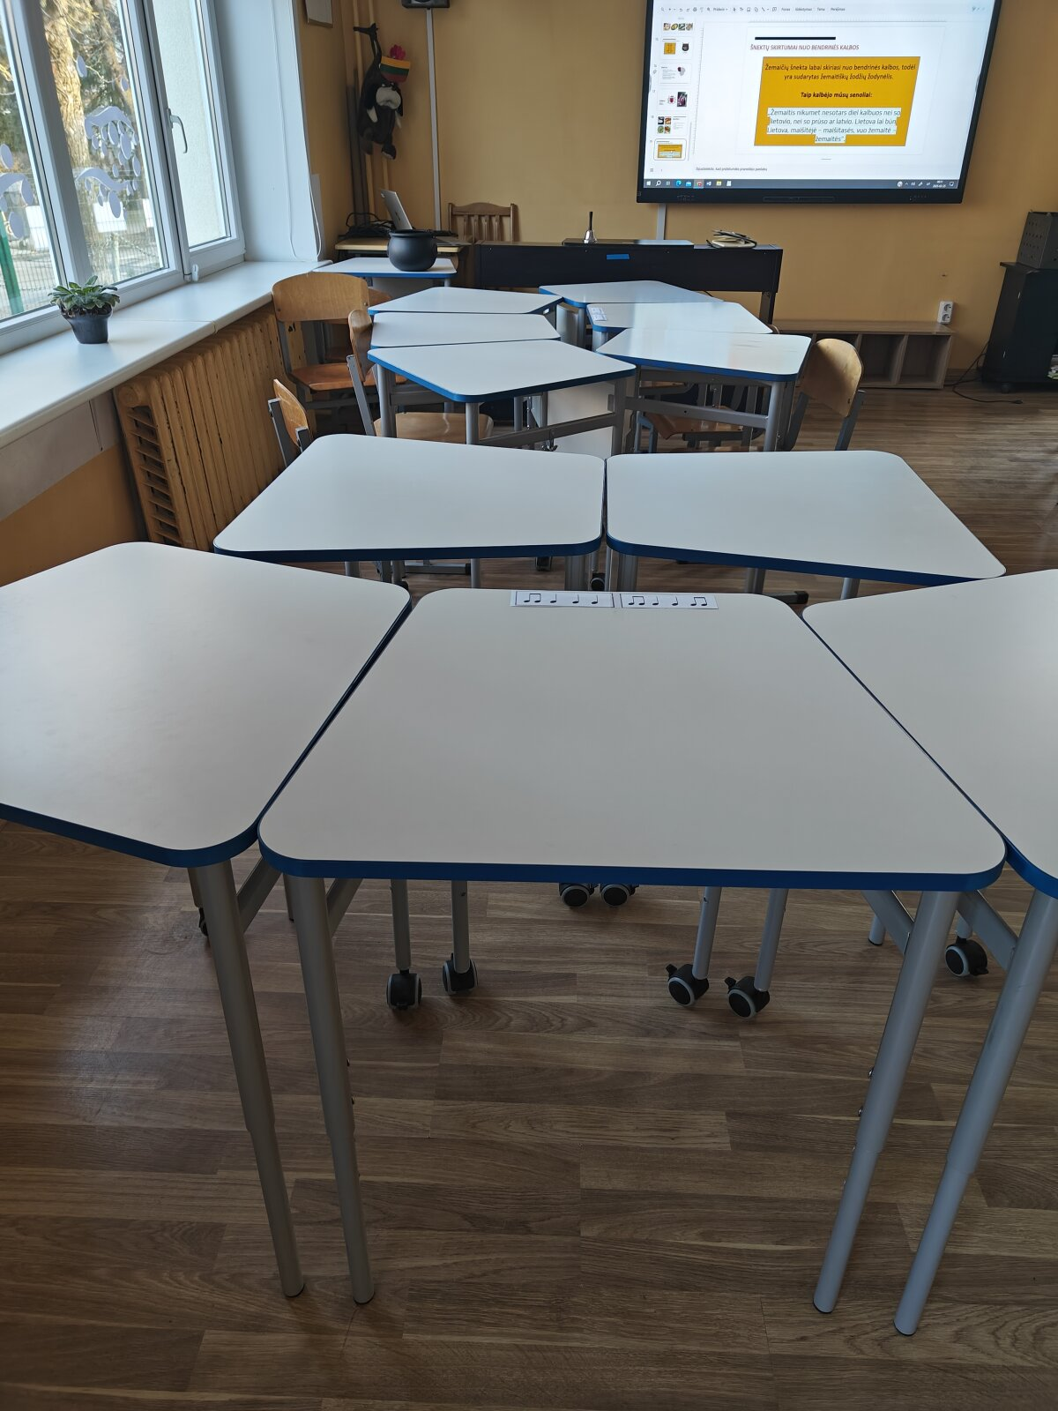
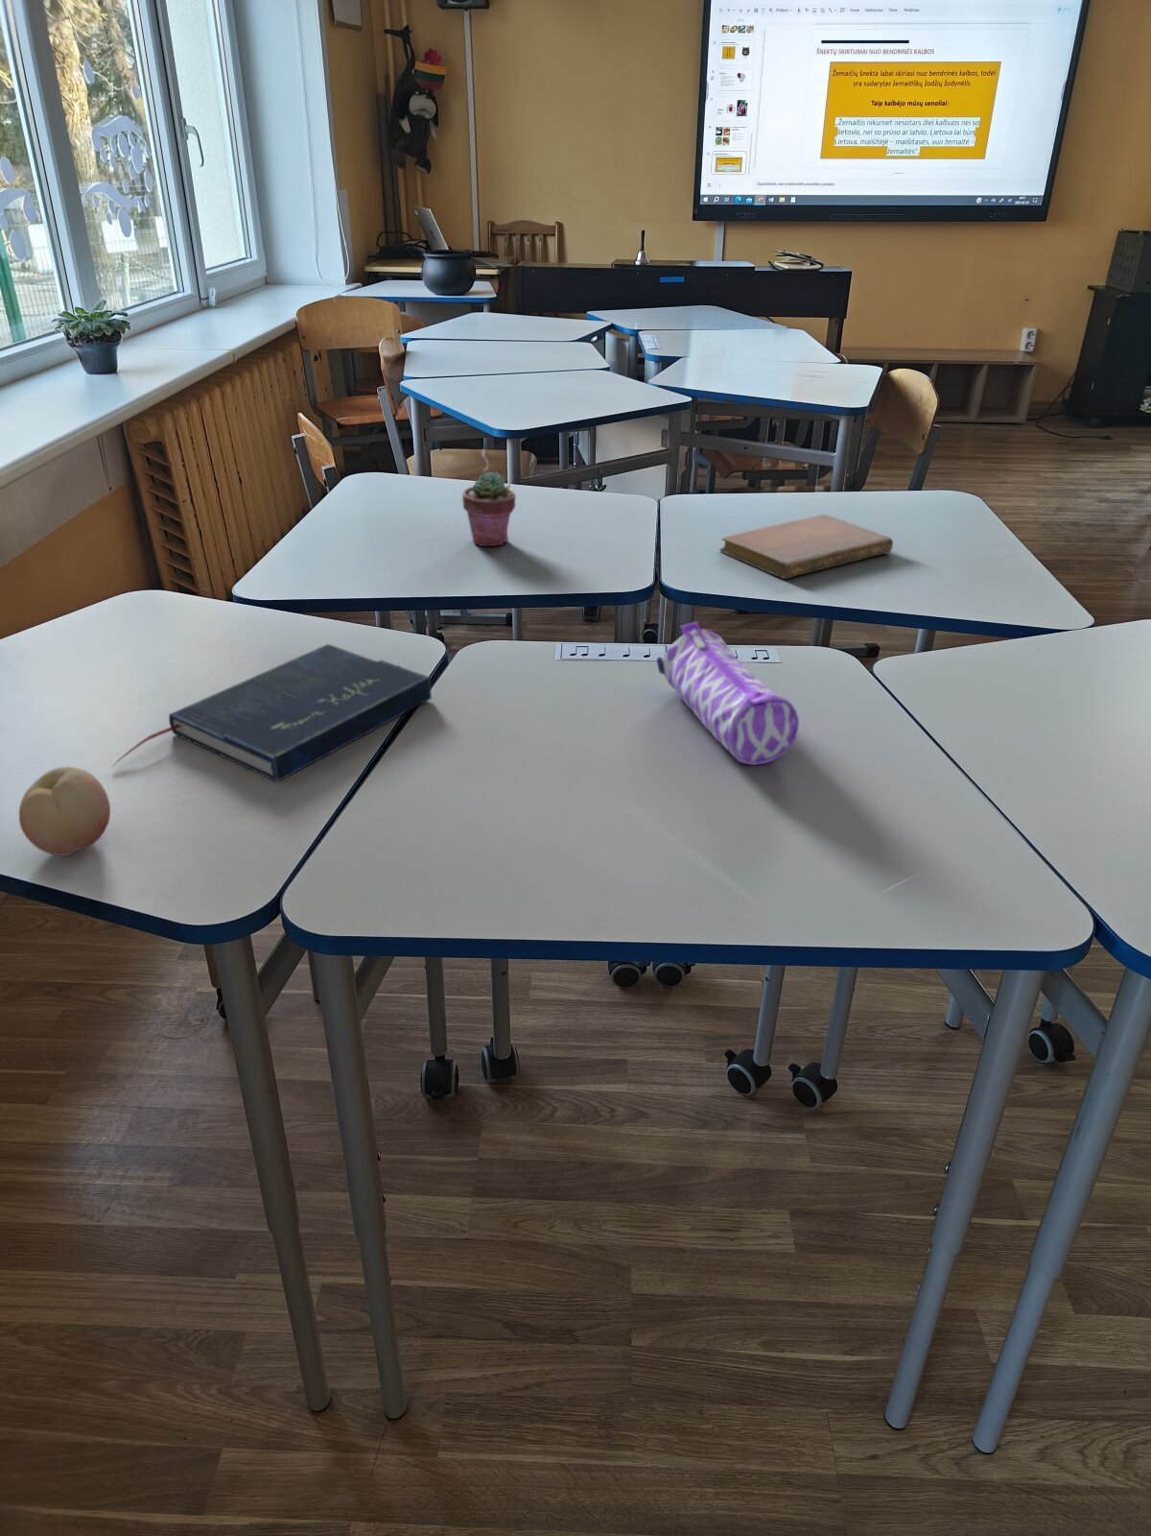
+ book (273, 718)
+ potted succulent (490, 507)
+ pencil case (728, 691)
+ fruit (65, 812)
+ notebook (805, 544)
